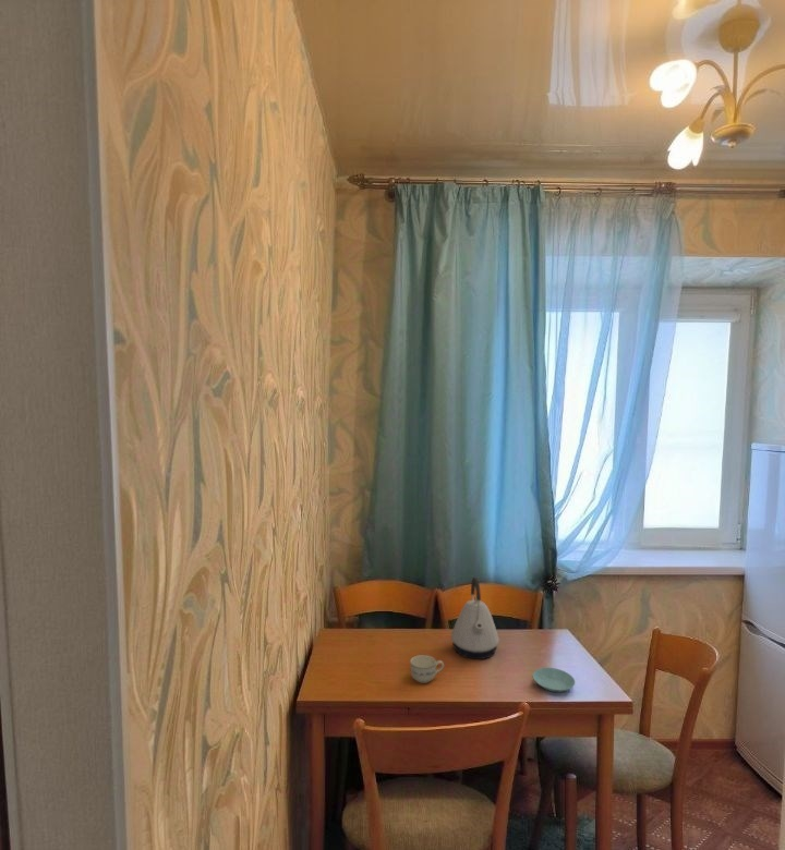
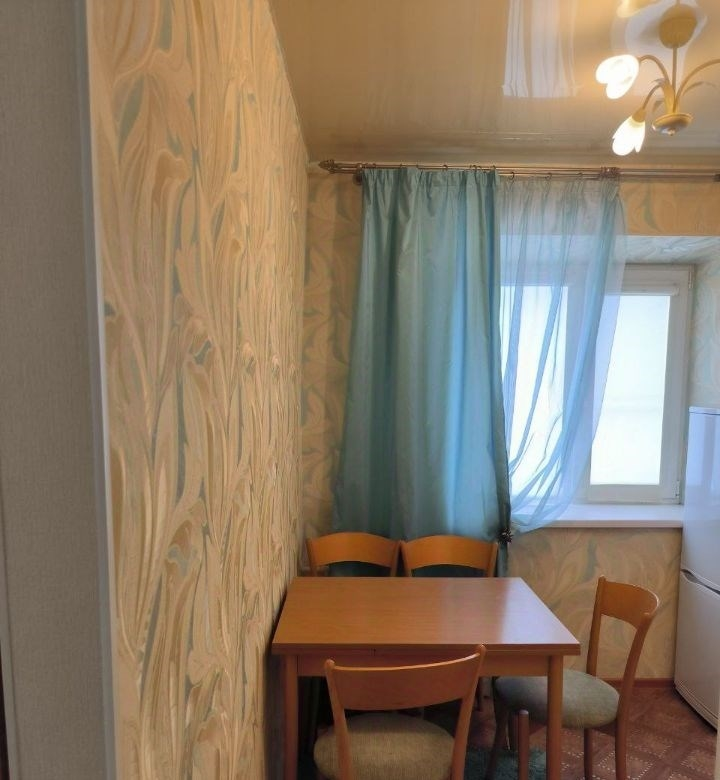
- cup (426, 669)
- saucer (553, 681)
- kettle (475, 615)
